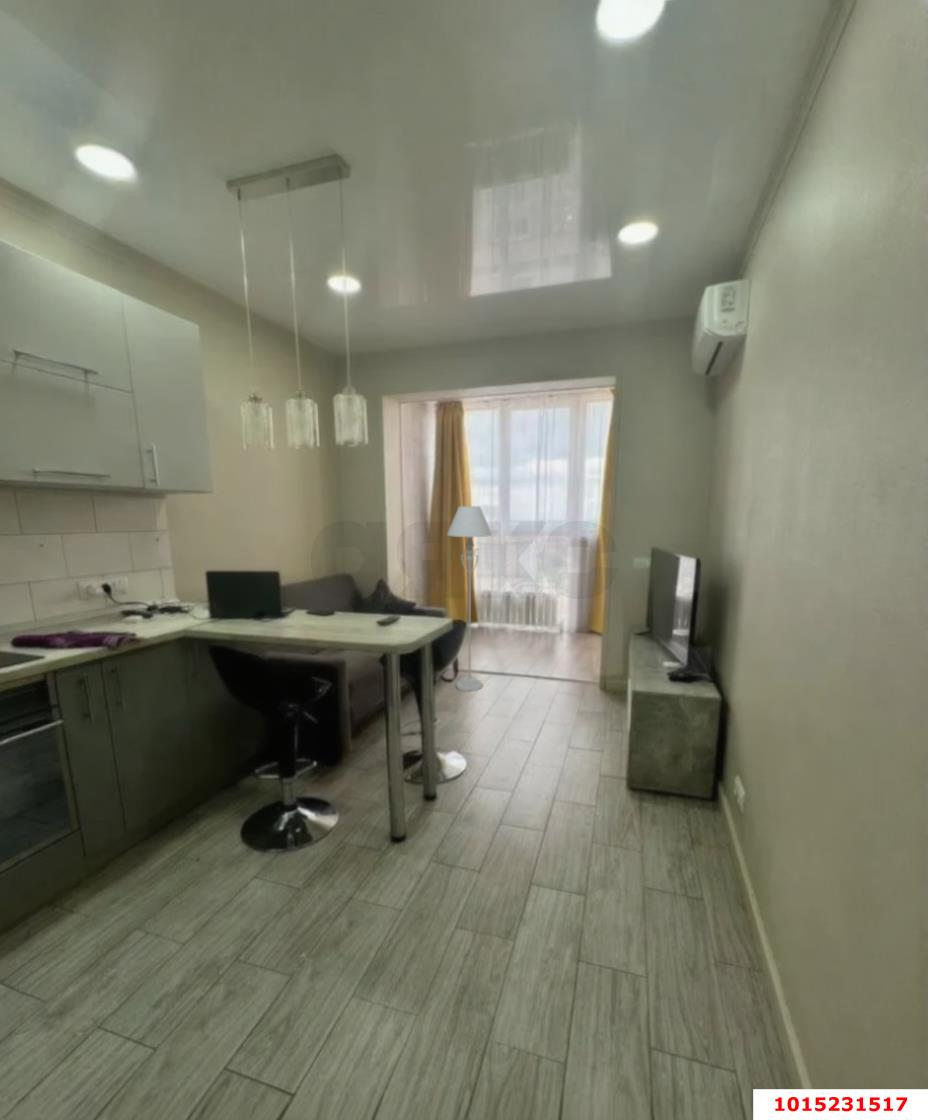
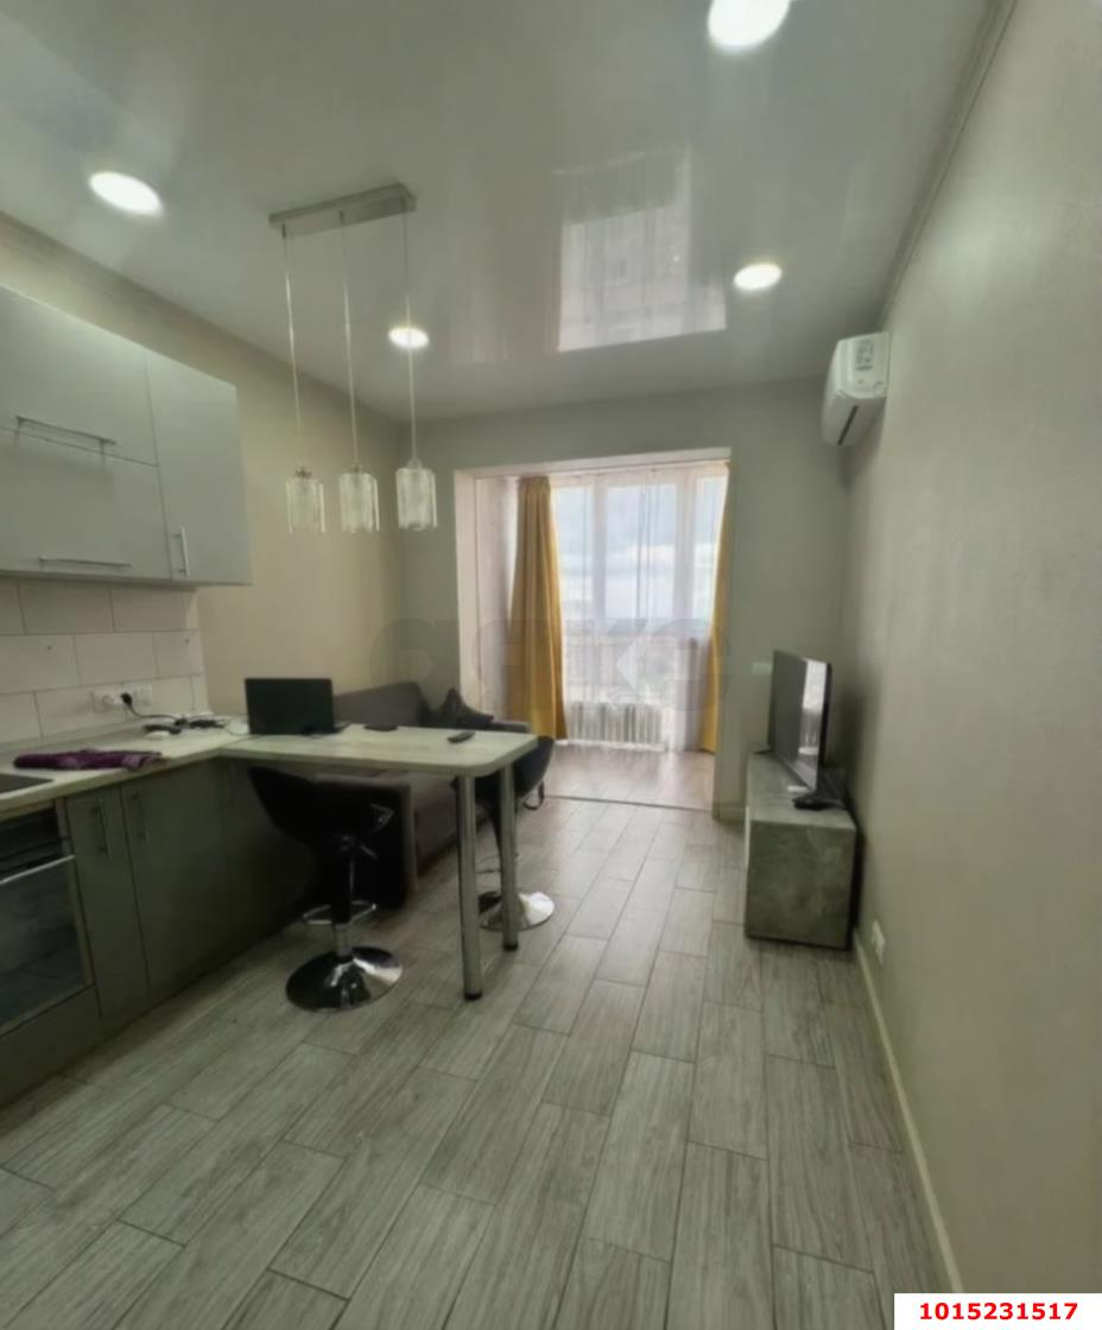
- floor lamp (469, 598)
